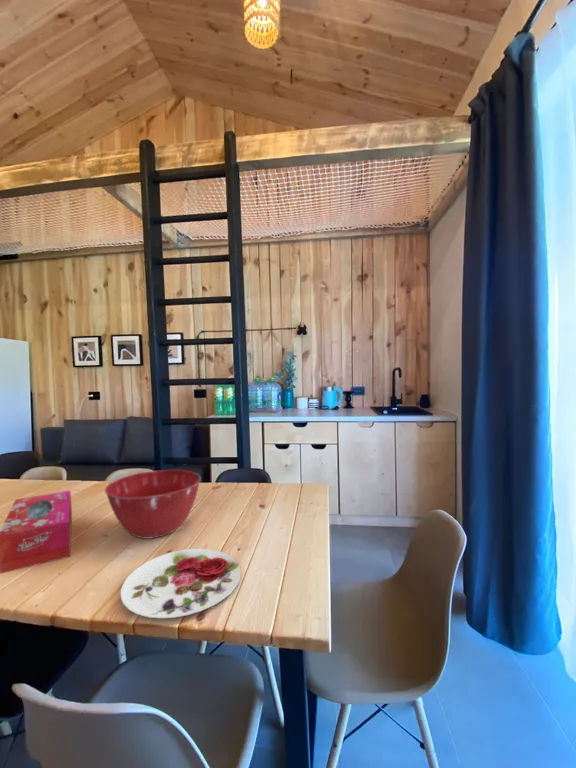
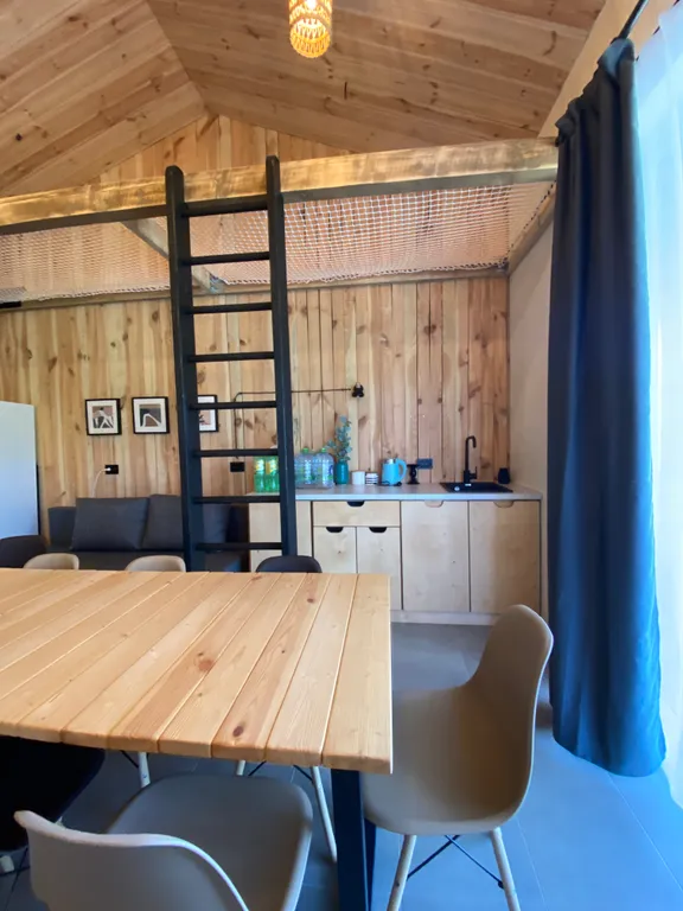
- plate (183, 577)
- mixing bowl (155, 505)
- tissue box (40, 525)
